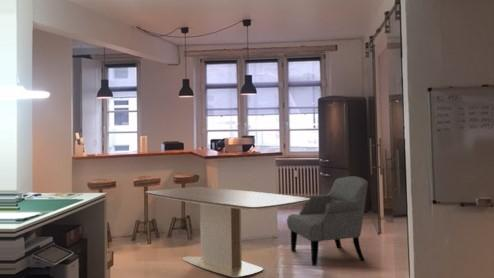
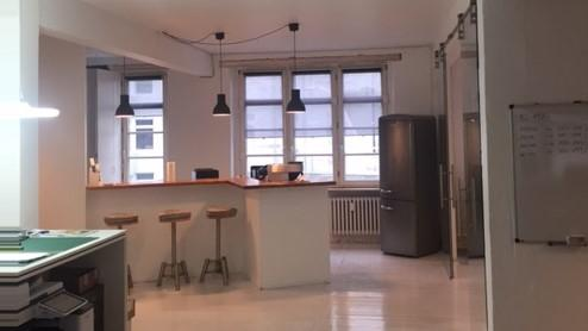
- chair (328, 216)
- dining table (220, 229)
